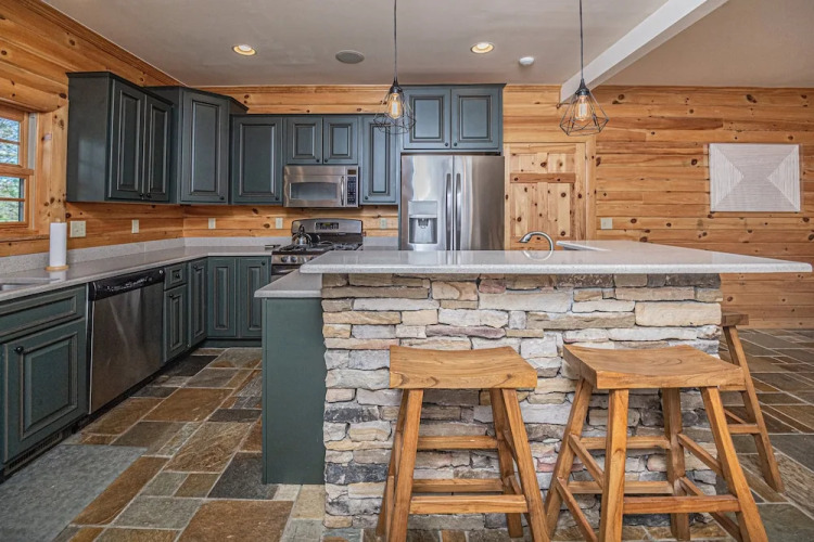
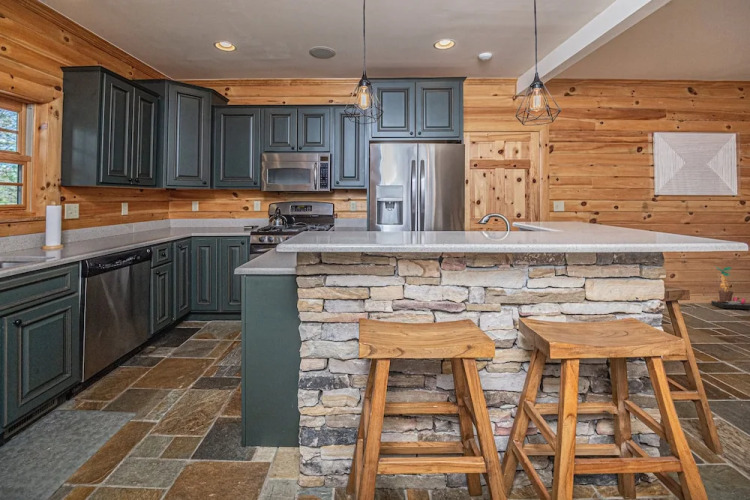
+ potted plant (729, 288)
